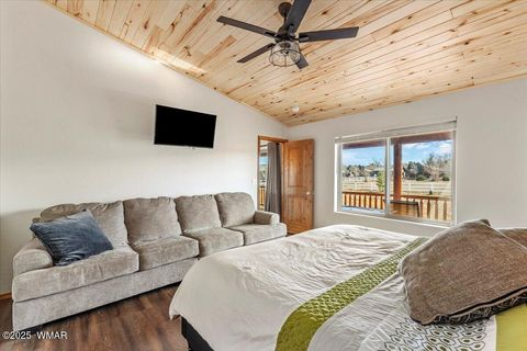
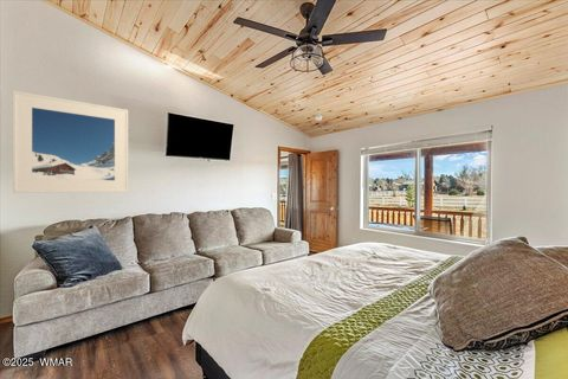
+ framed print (76, 147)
